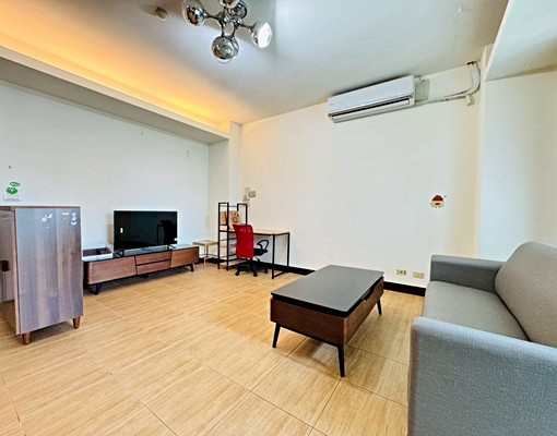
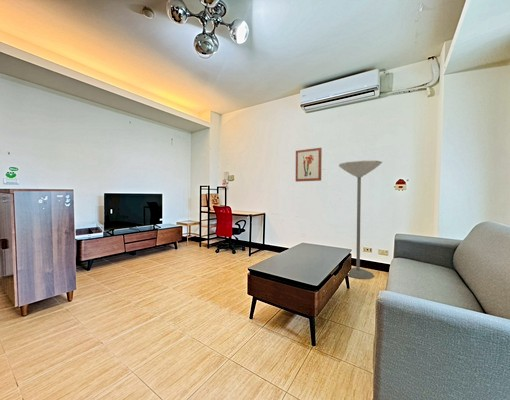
+ floor lamp (358, 218)
+ wall art (308, 165)
